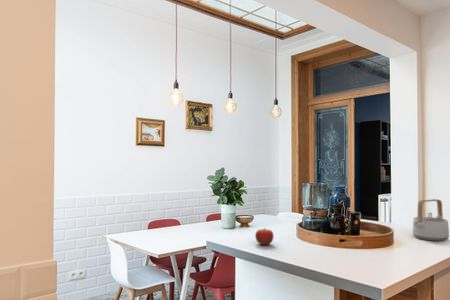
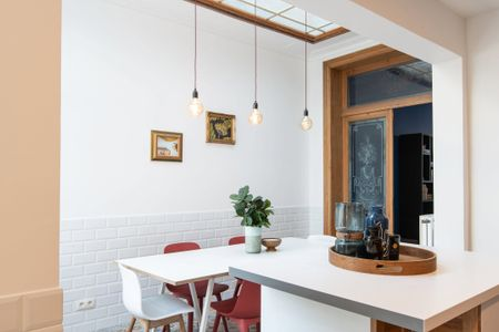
- fruit (264, 235)
- teapot (428, 219)
